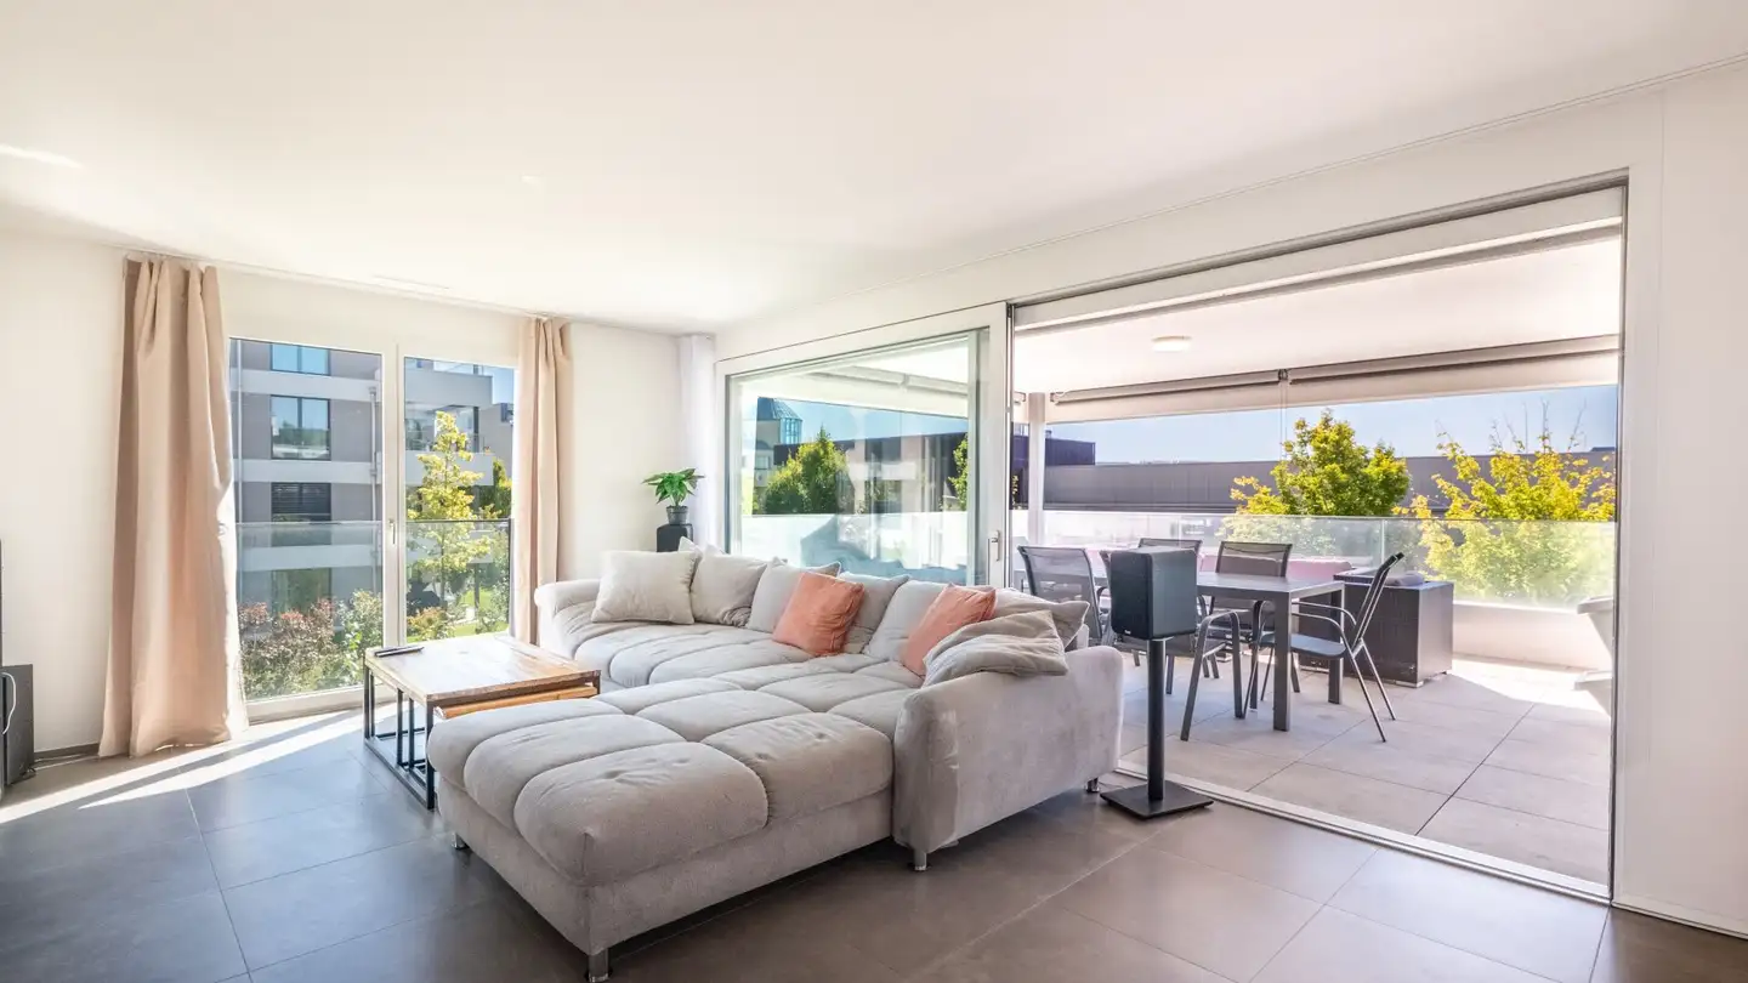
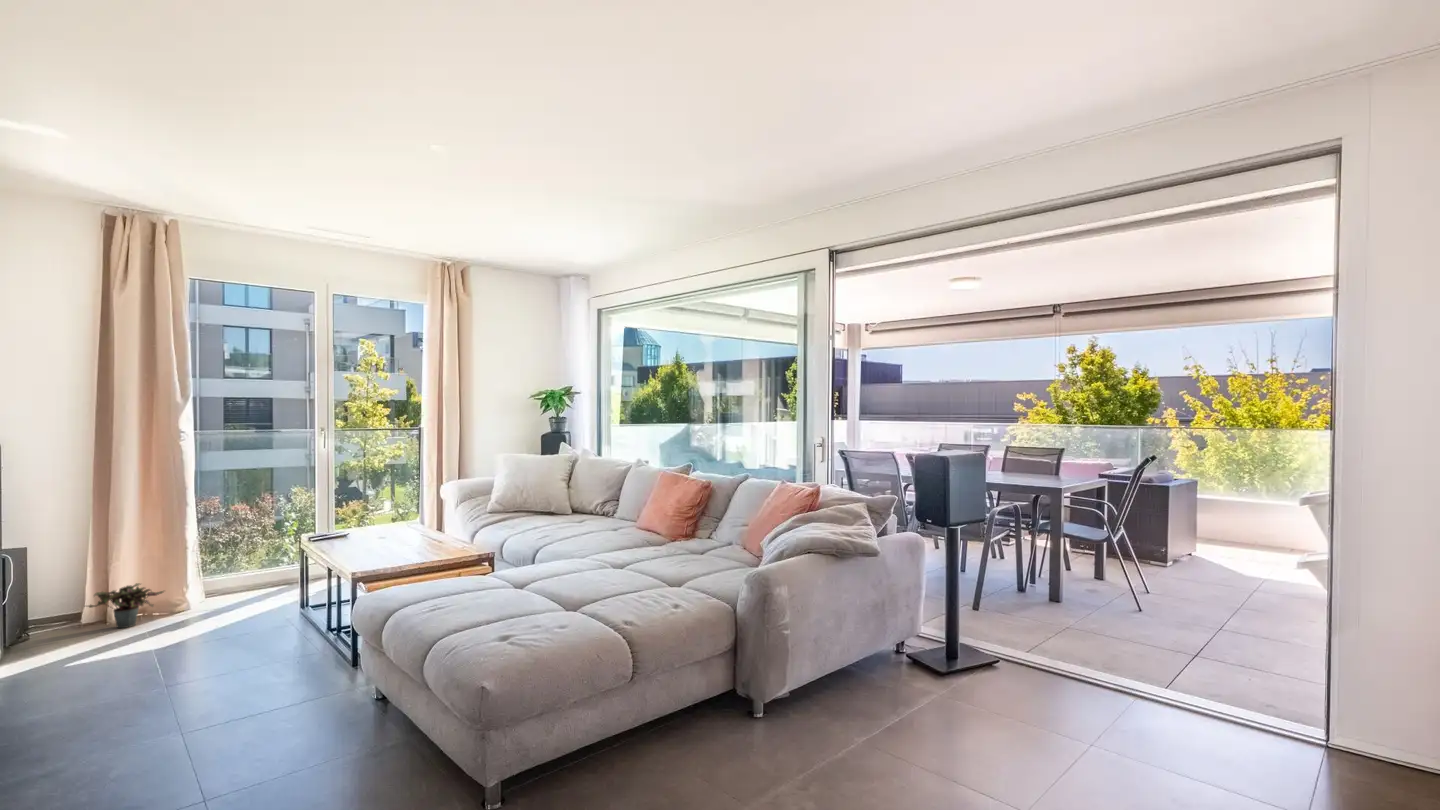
+ potted plant (126, 606)
